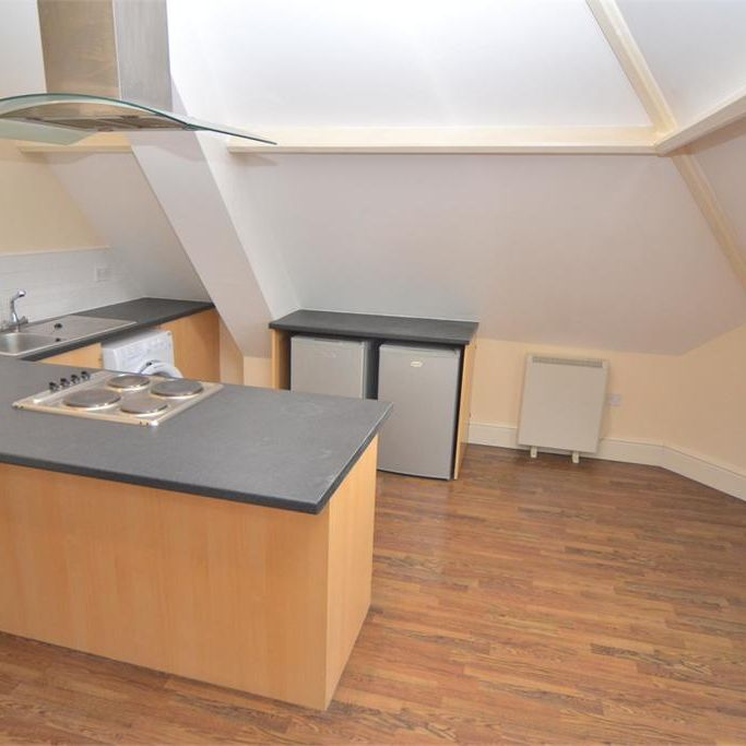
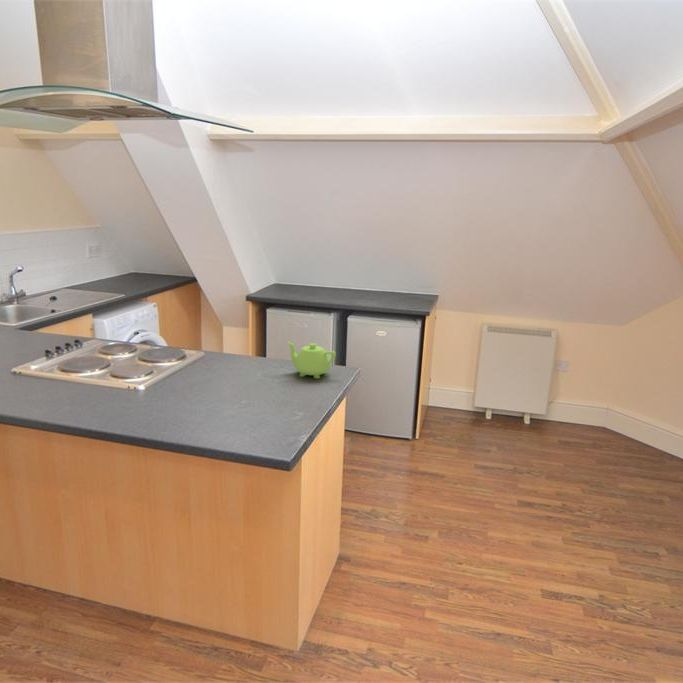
+ teapot (310, 359)
